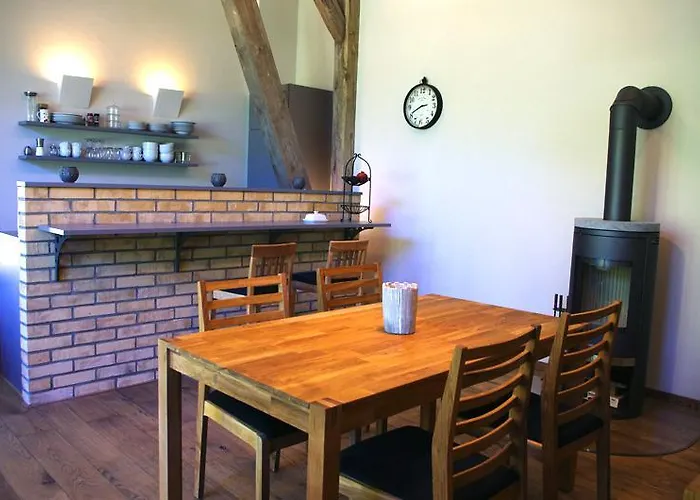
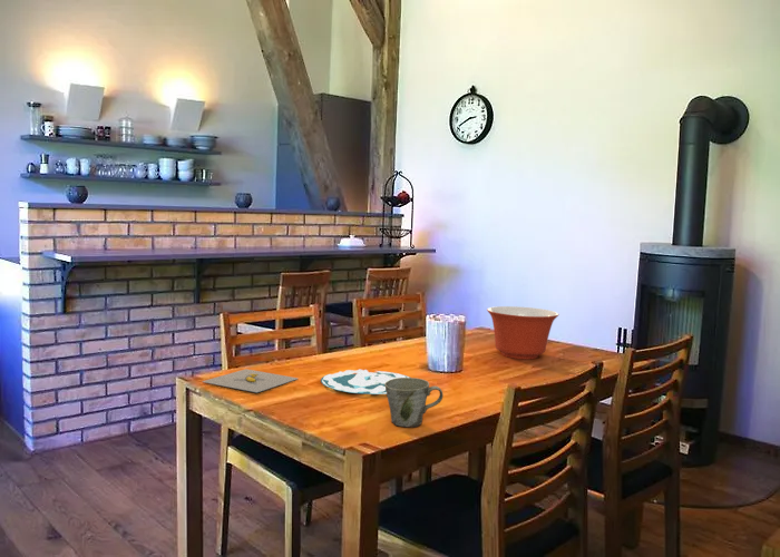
+ mixing bowl (520, 333)
+ mug (410, 402)
+ banana (251, 378)
+ plate (369, 377)
